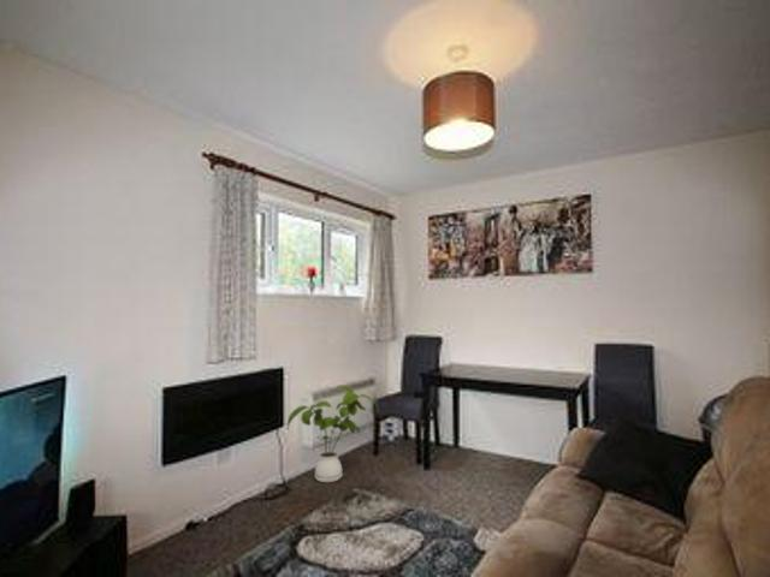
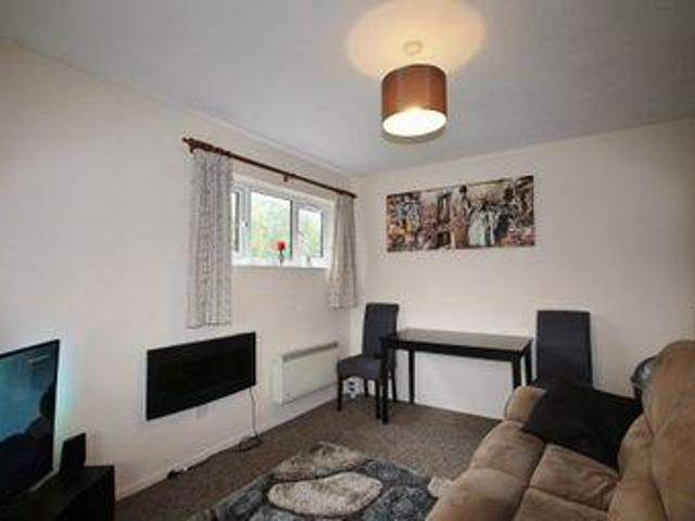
- house plant (342, 430)
